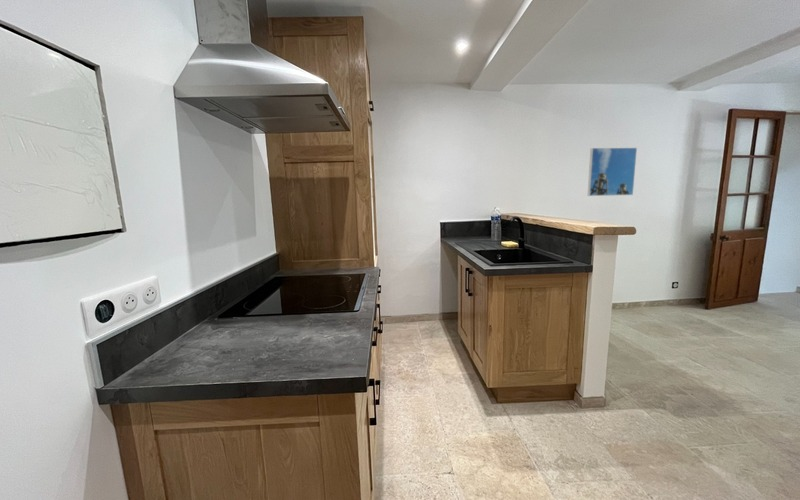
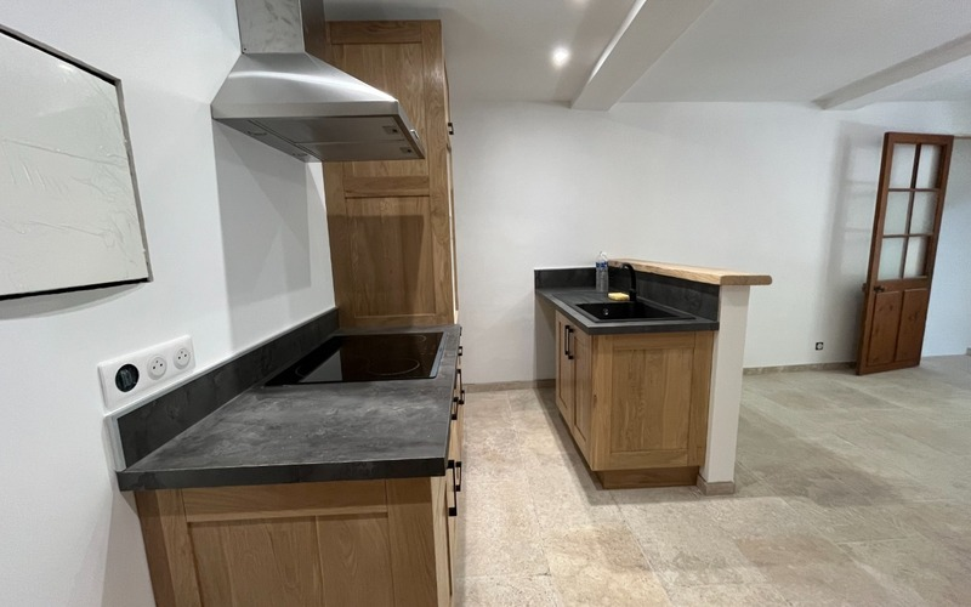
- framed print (611, 172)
